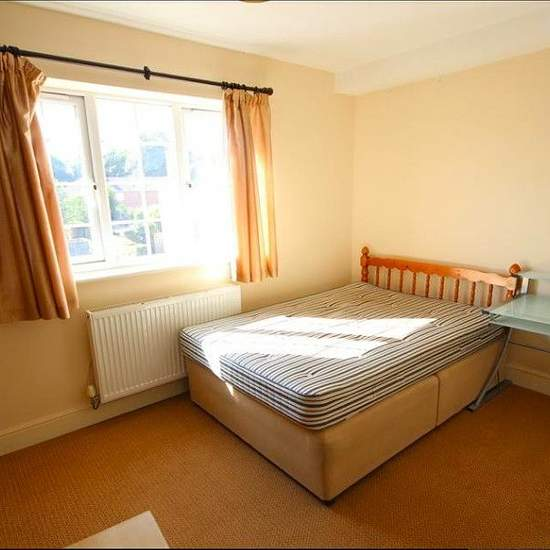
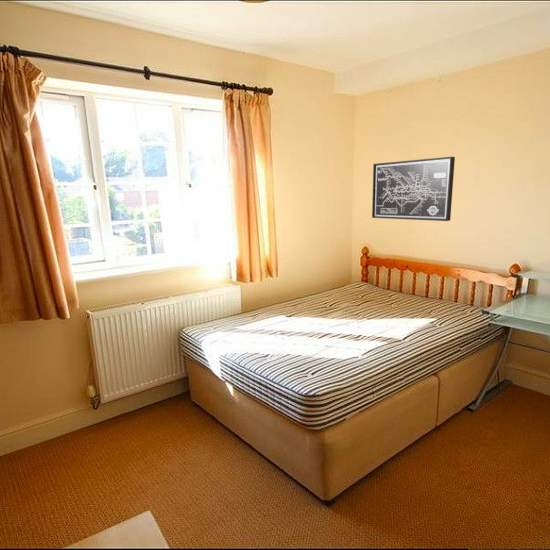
+ wall art (409, 190)
